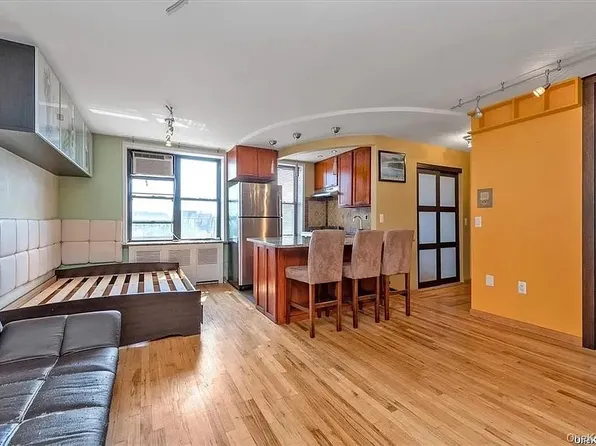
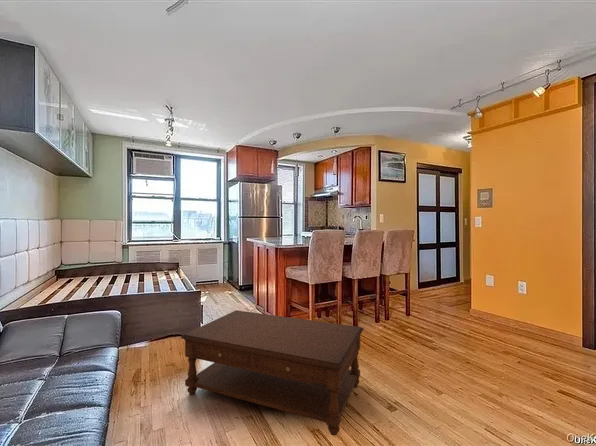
+ coffee table (275, 359)
